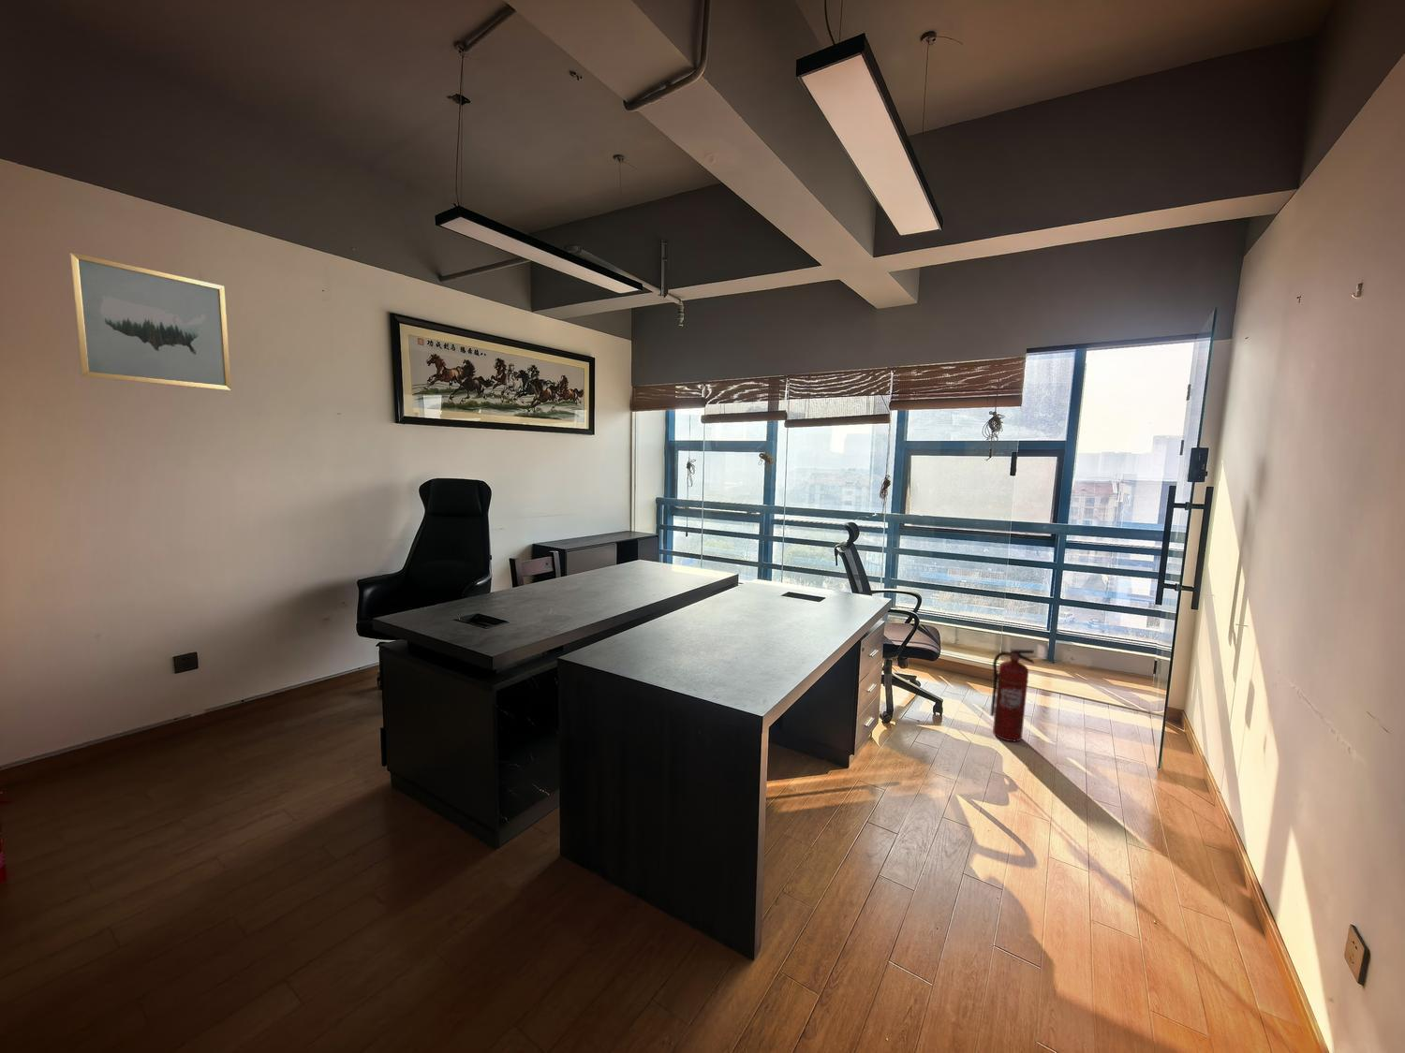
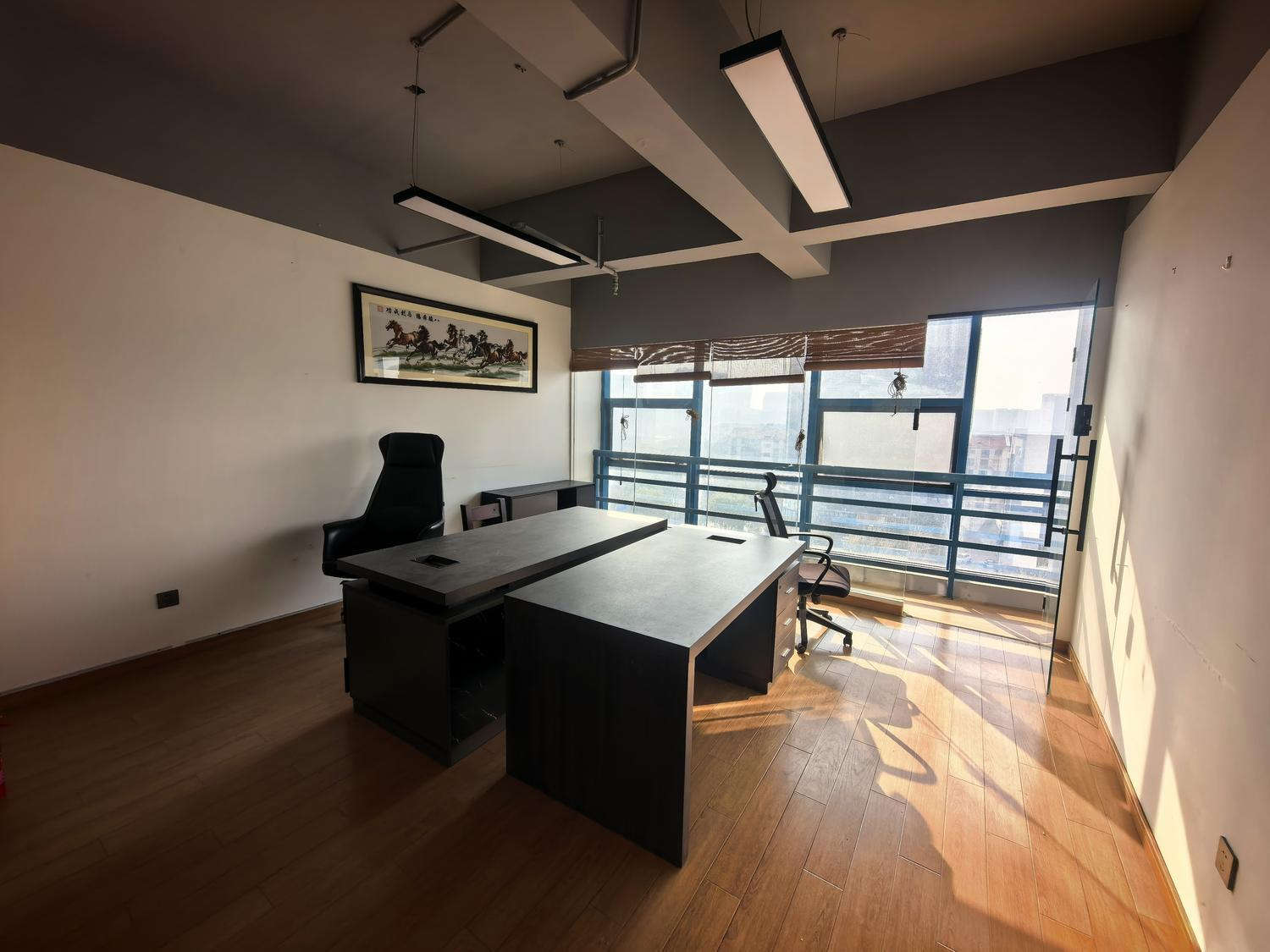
- wall art (156, 327)
- fire extinguisher (1011, 691)
